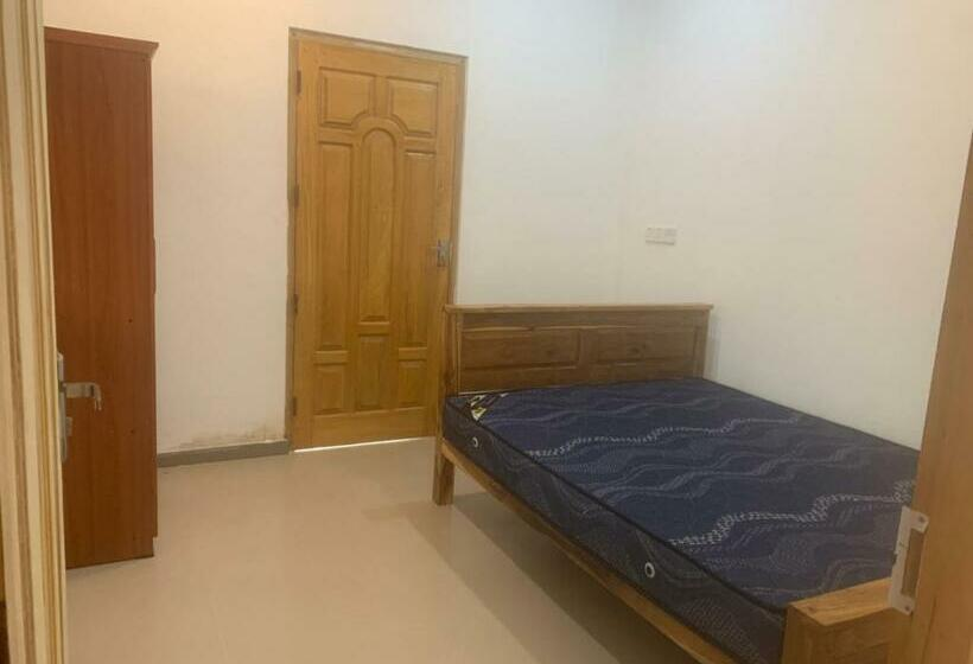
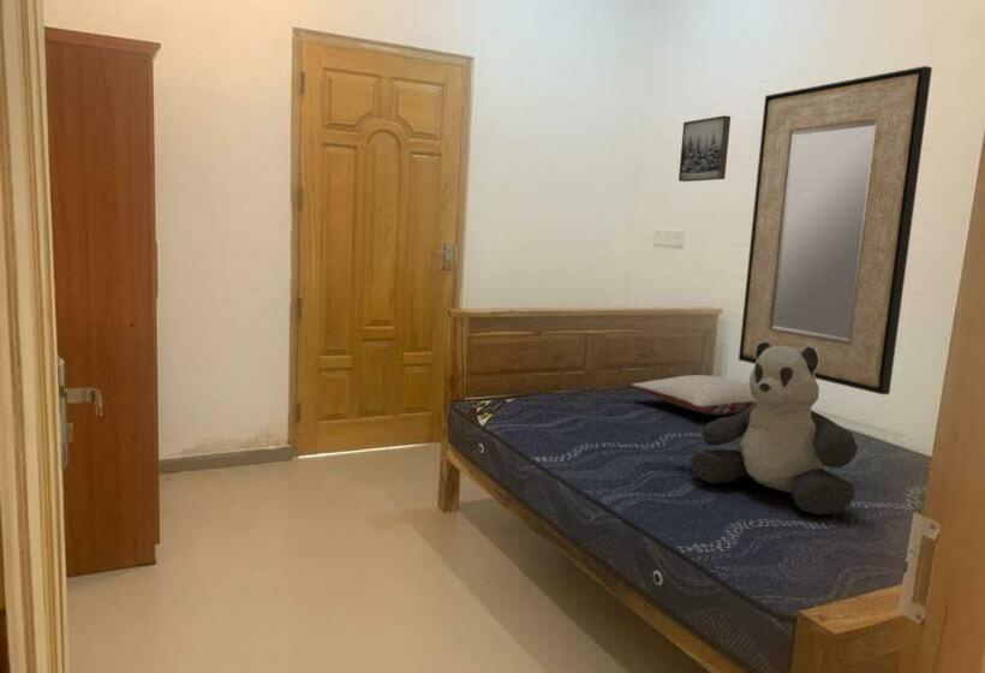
+ home mirror (822, 233)
+ teddy bear (781, 421)
+ wall art (703, 149)
+ pillow (702, 392)
